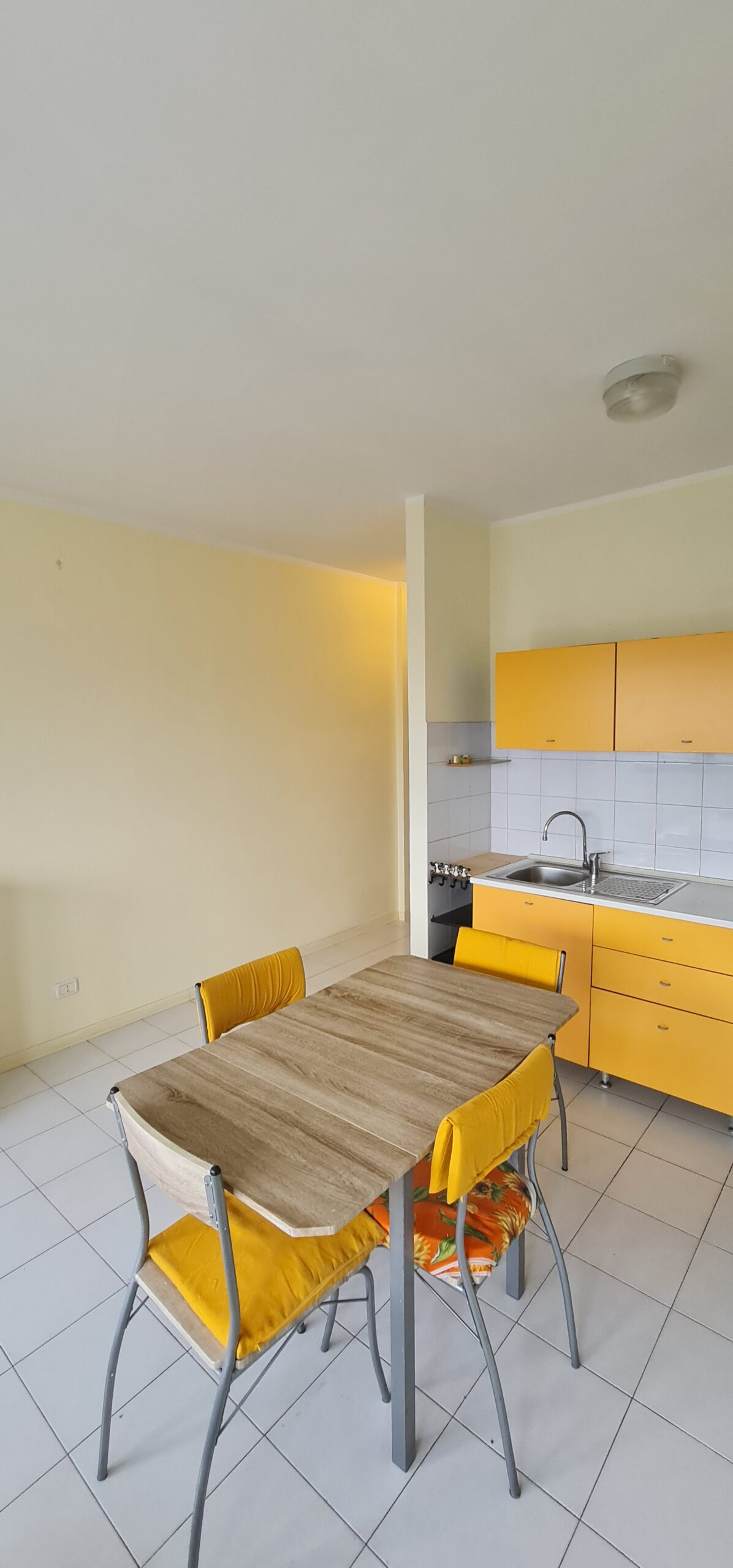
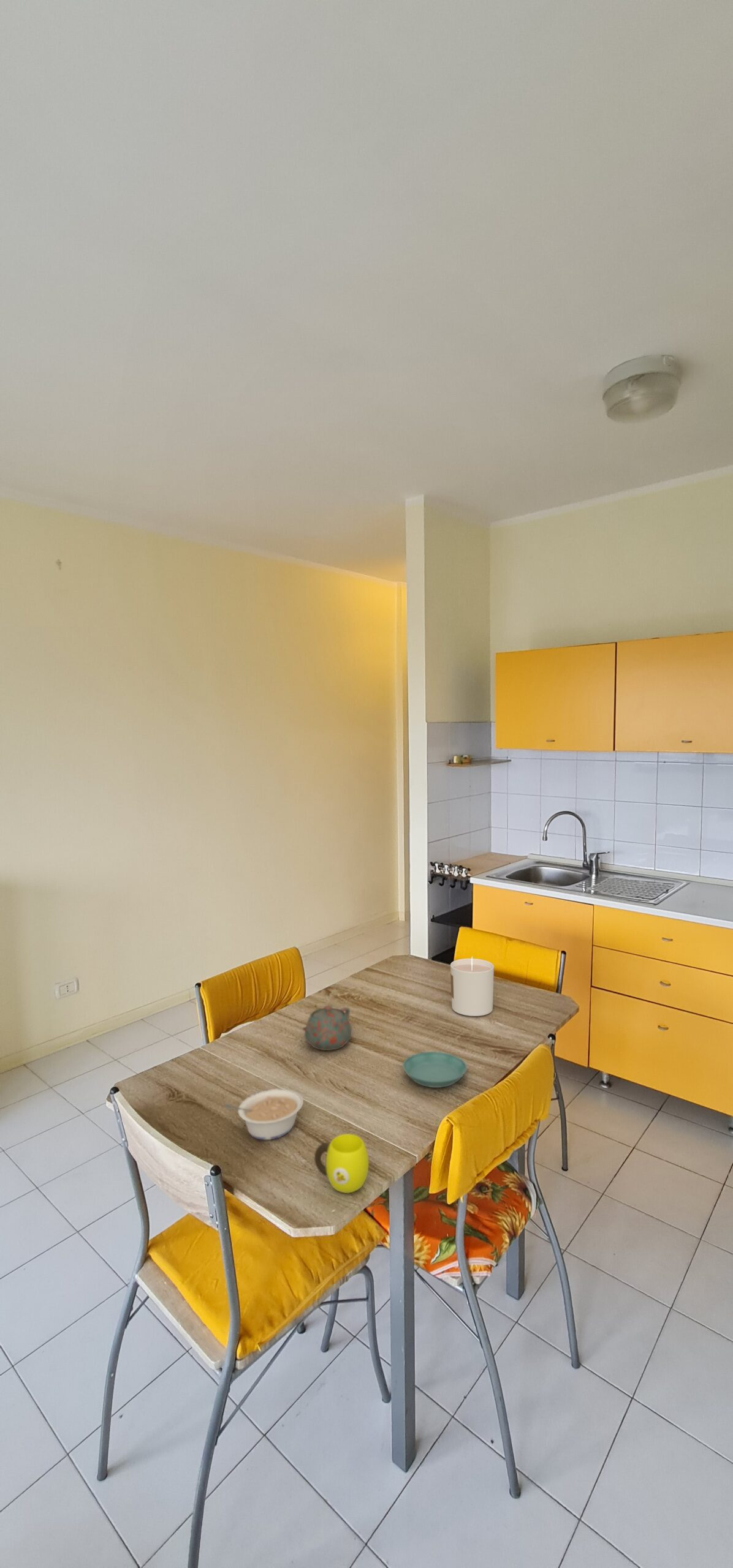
+ saucer (435, 1071)
+ cup (341, 1164)
+ candle (472, 982)
+ legume (269, 1115)
+ teapot (327, 1026)
